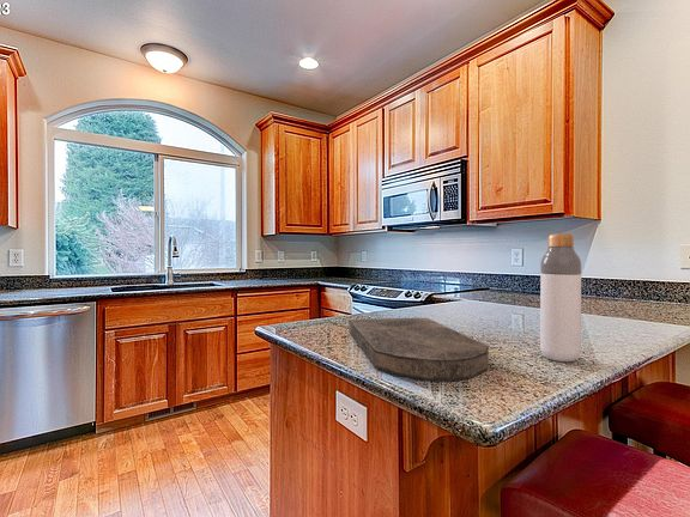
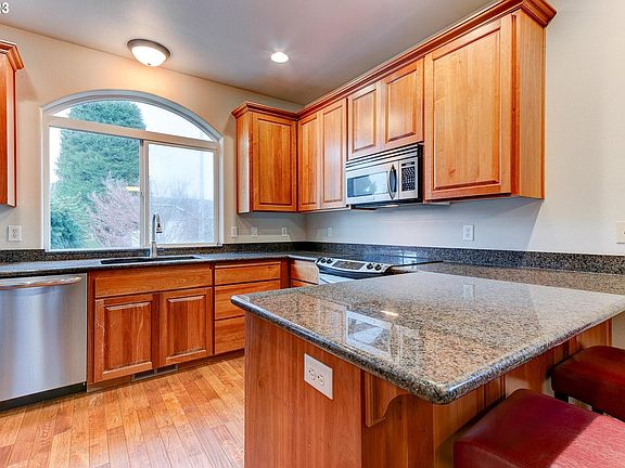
- cutting board (412, 341)
- bottle (559, 296)
